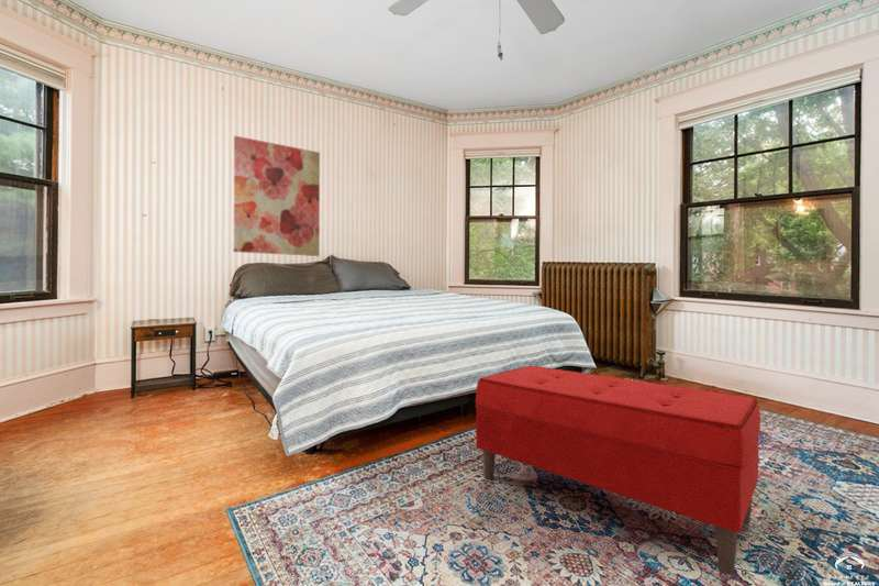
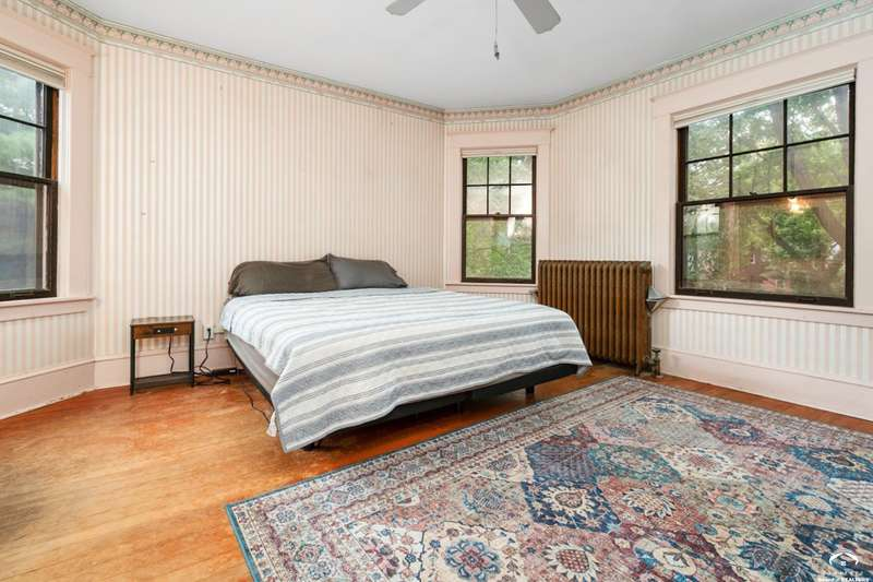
- wall art (278, 199)
- bench (603, 442)
